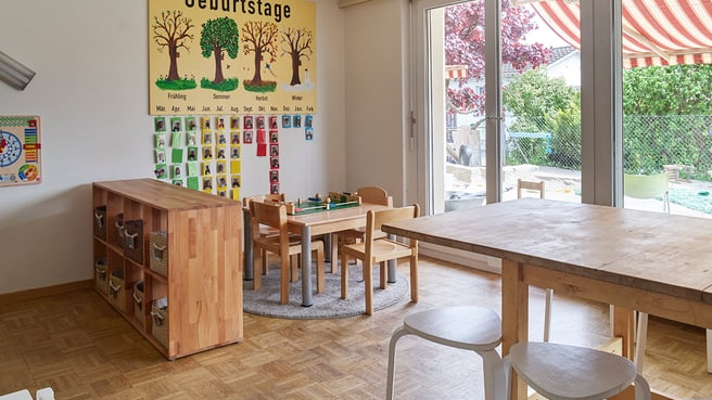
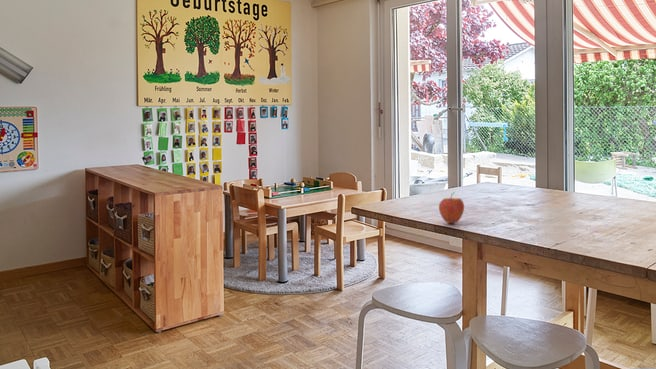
+ fruit (451, 207)
